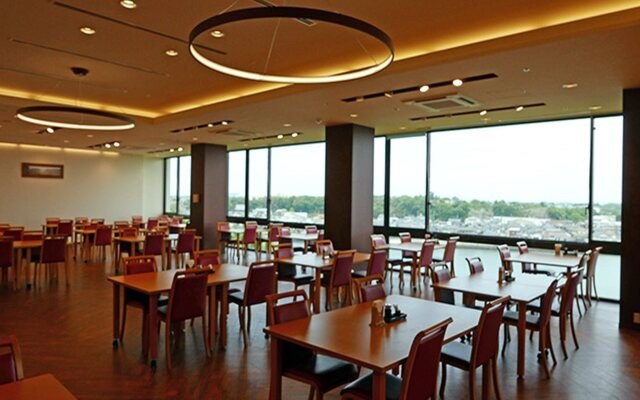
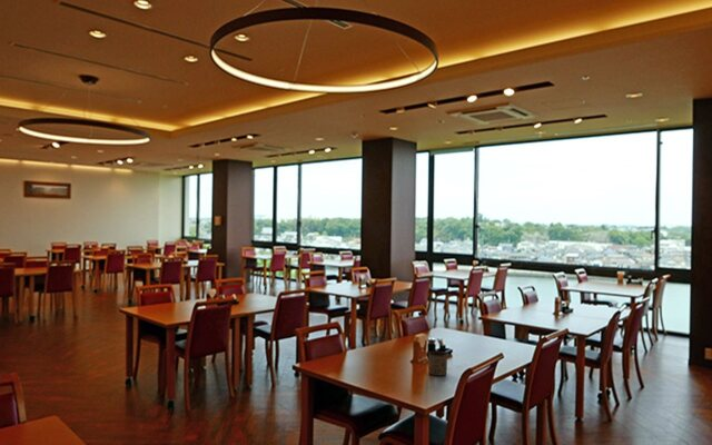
+ cup (437, 363)
